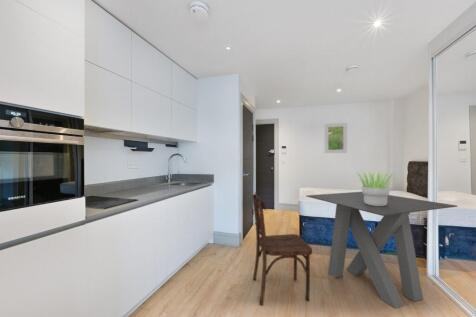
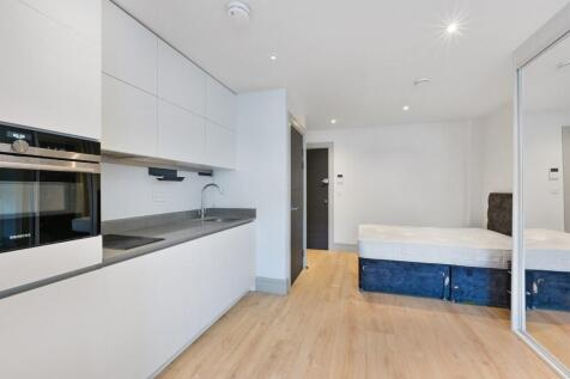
- dining chair (280, 242)
- potted plant (375, 187)
- dining table (372, 242)
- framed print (335, 138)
